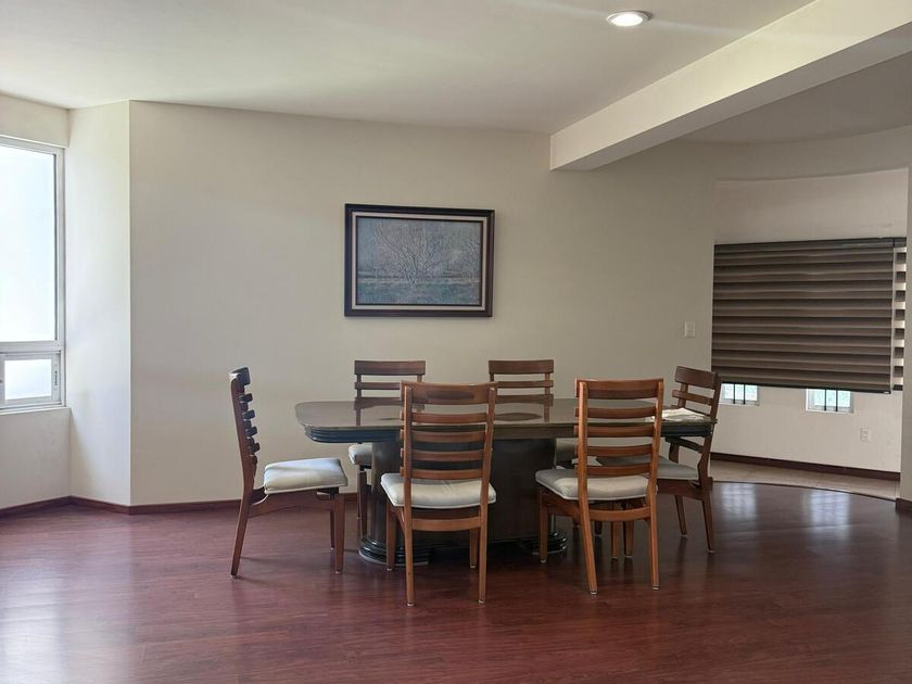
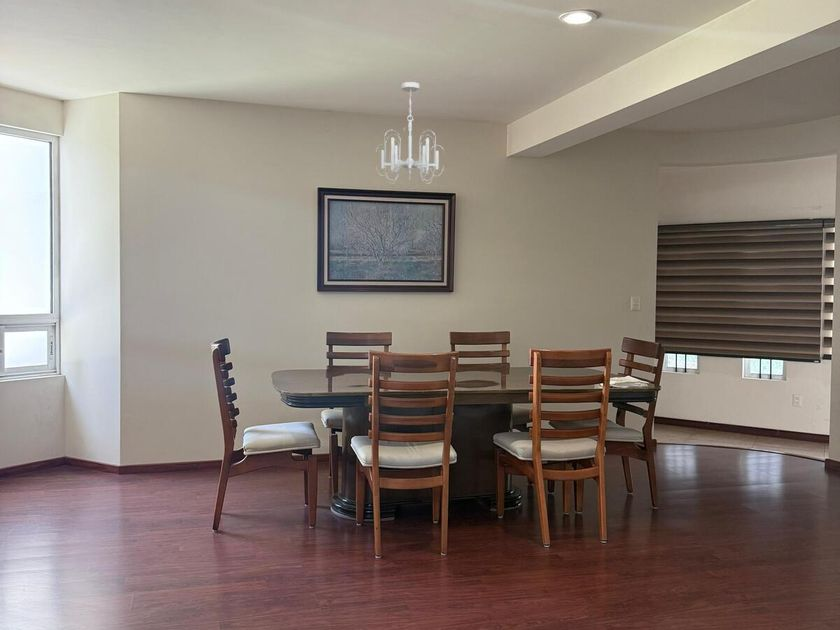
+ chandelier (410, 133)
